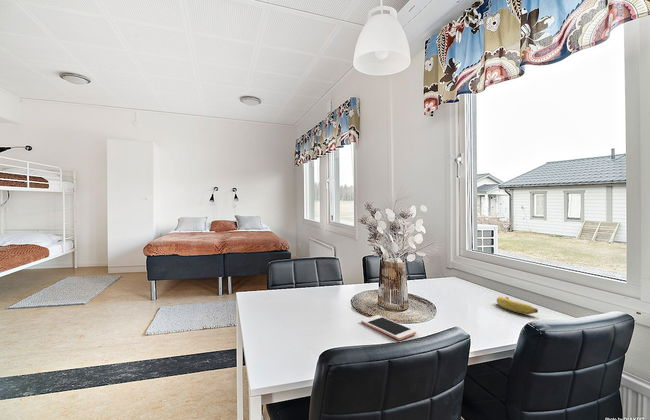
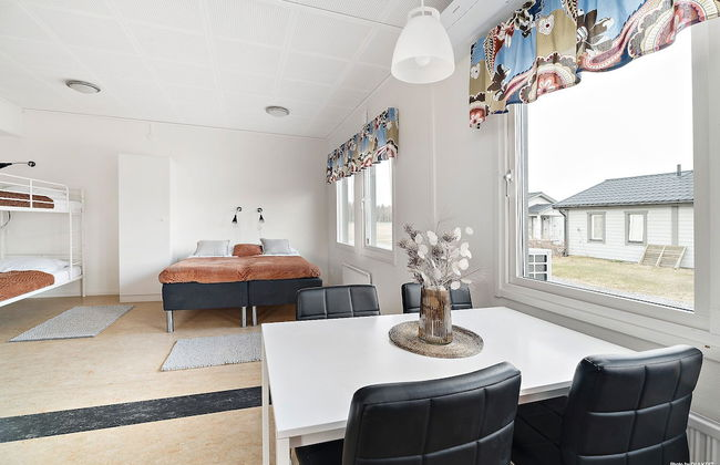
- banana (516, 304)
- cell phone (387, 326)
